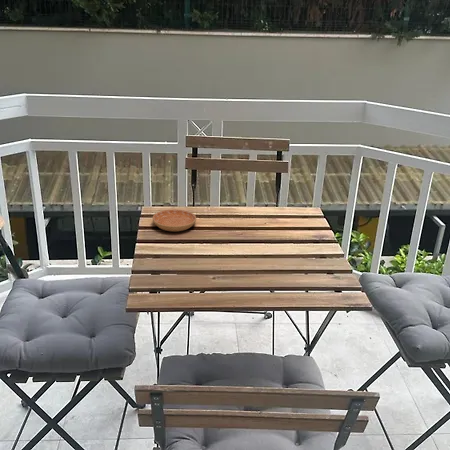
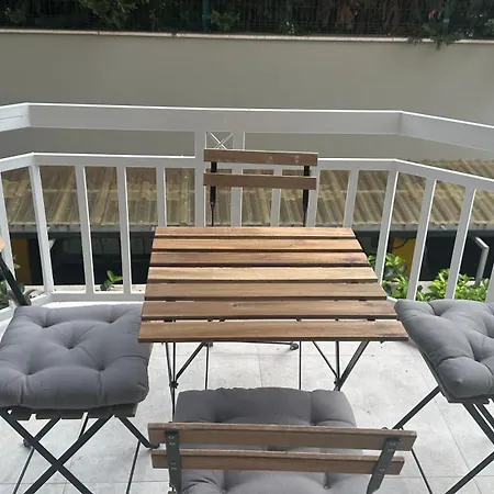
- saucer (174, 220)
